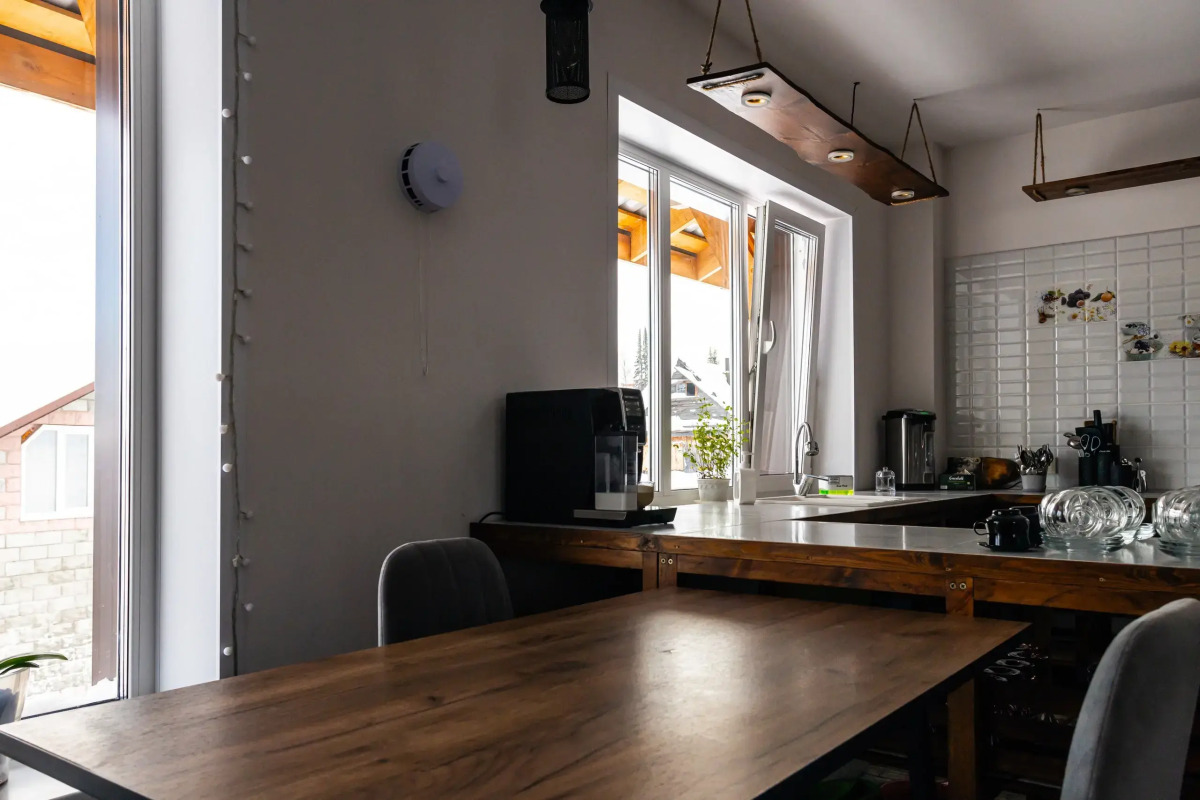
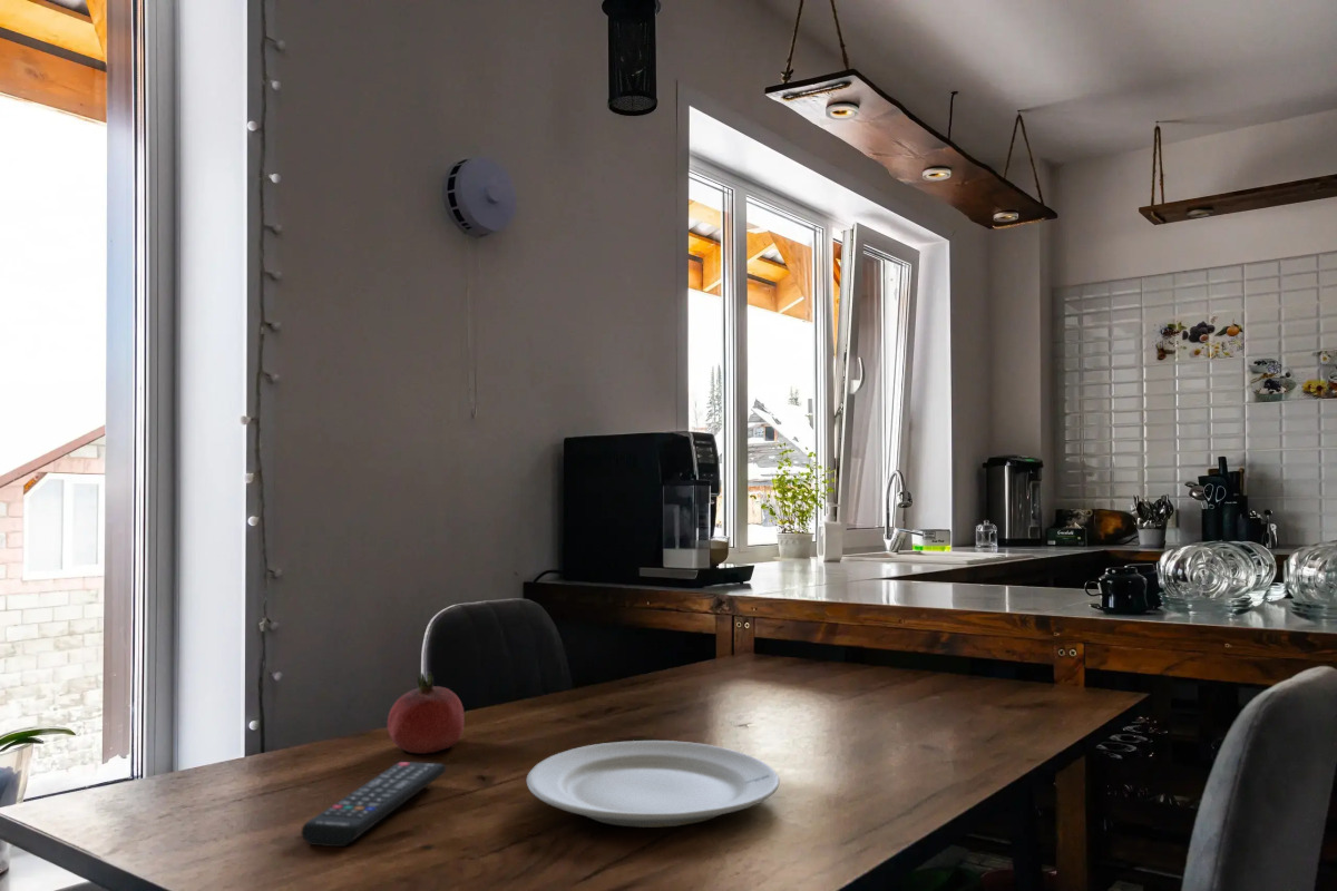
+ remote control (380, 799)
+ fruit (426, 708)
+ chinaware (653, 785)
